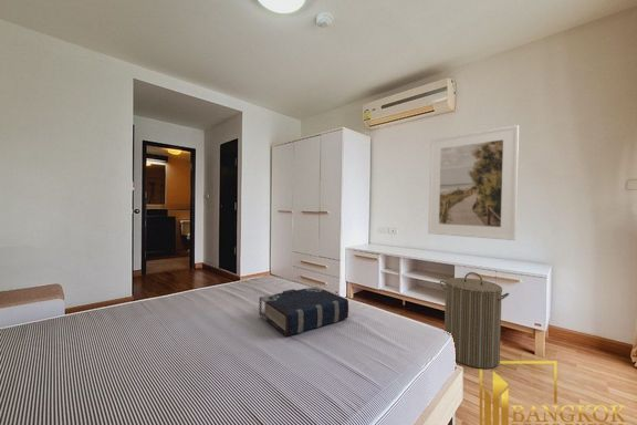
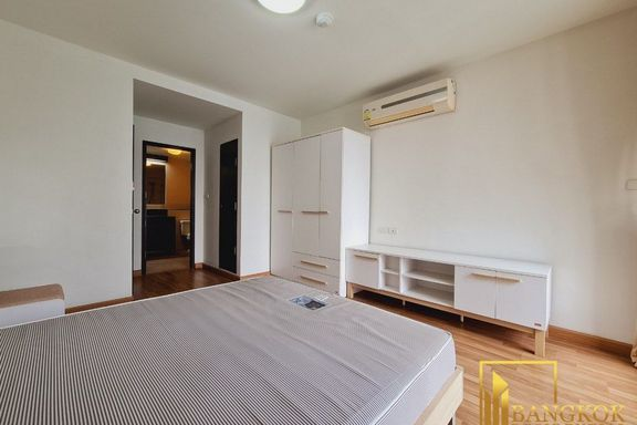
- book (301, 305)
- laundry hamper (471, 313)
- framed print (469, 185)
